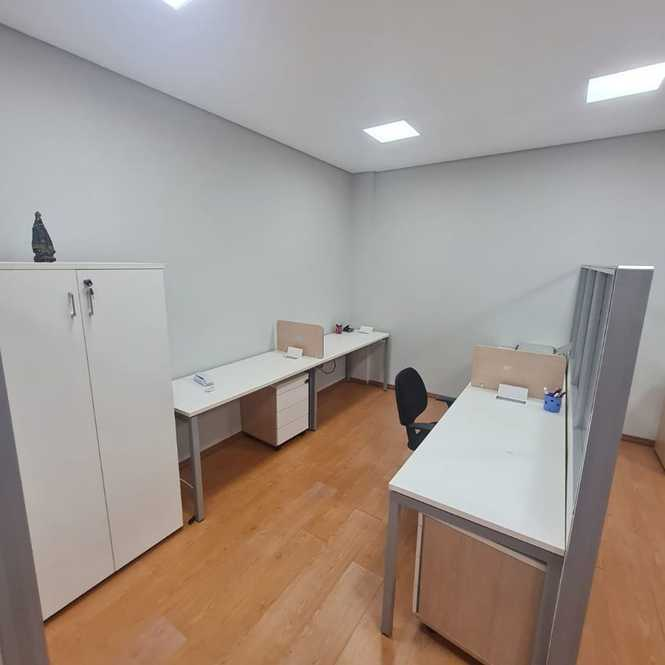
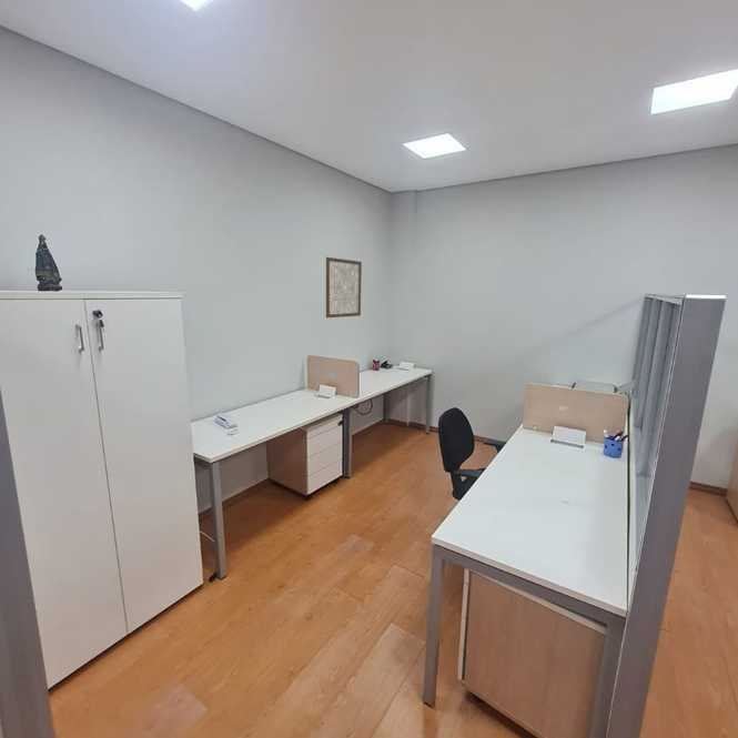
+ wall art (343, 289)
